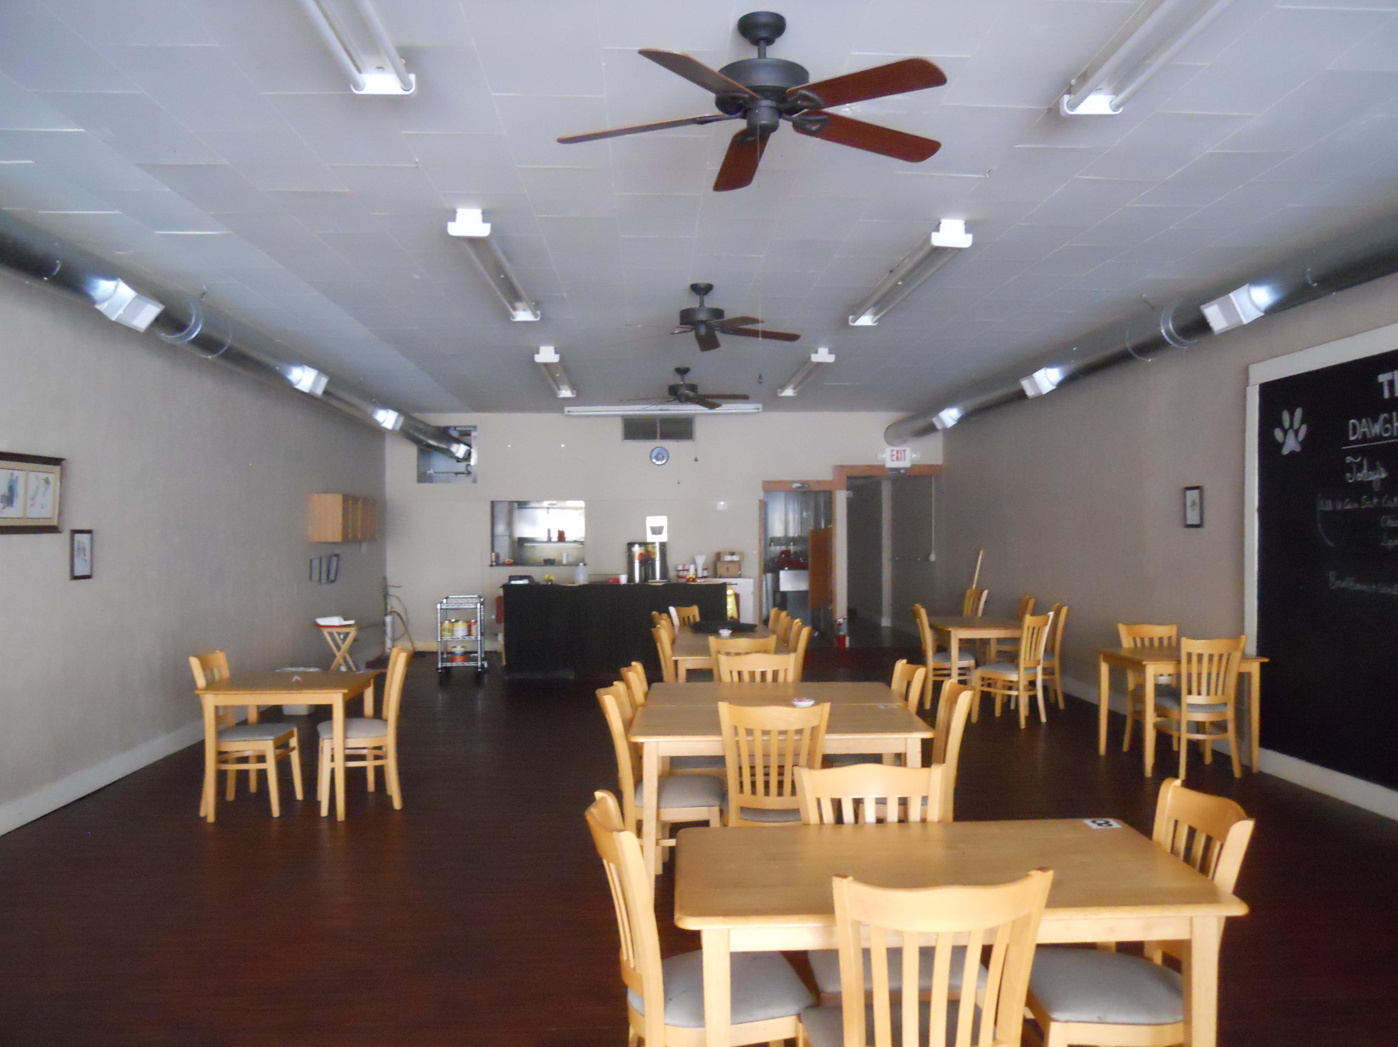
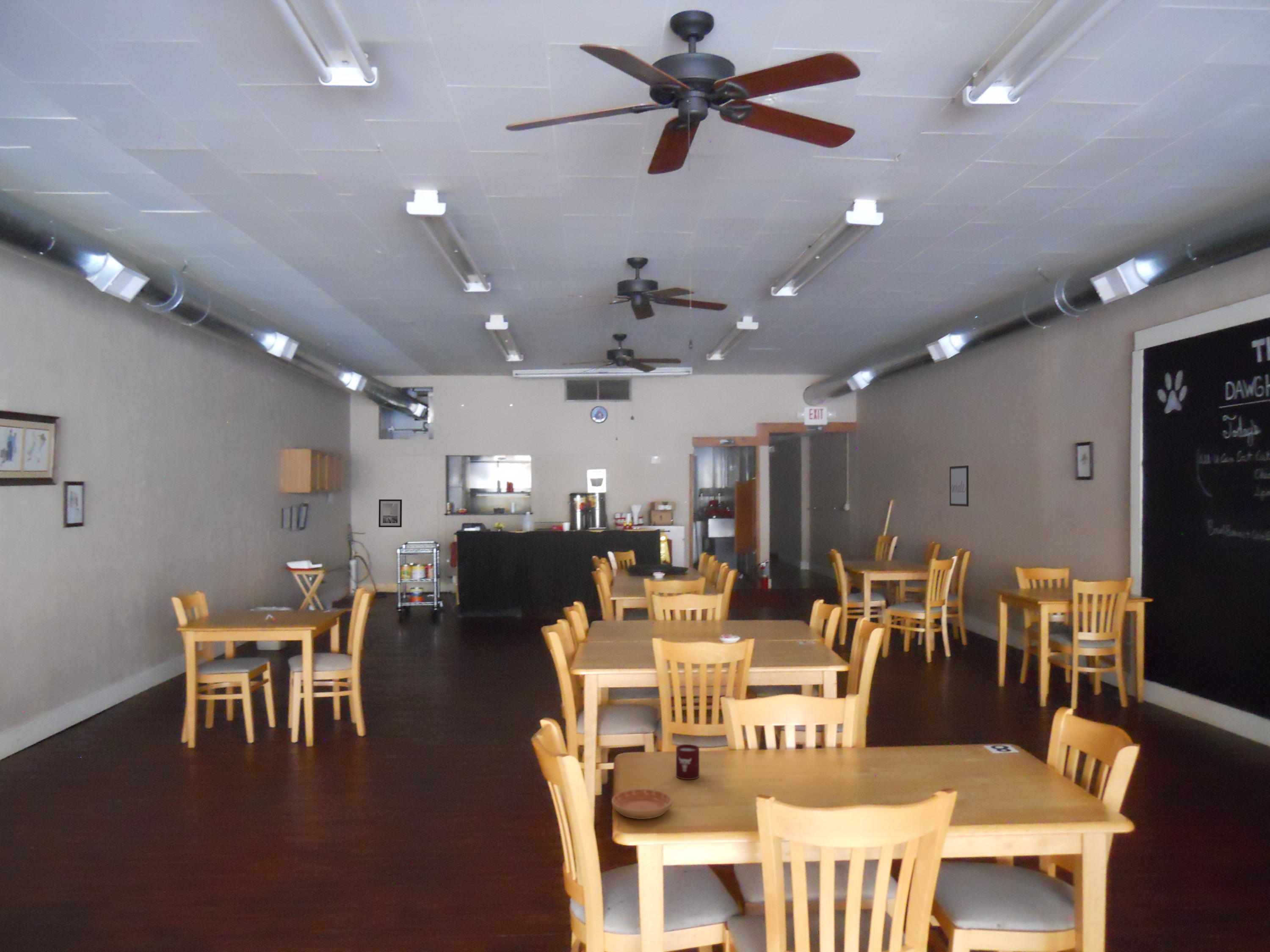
+ wall art (959, 486)
+ saucer (642, 805)
+ cup (687, 760)
+ wall art (390, 513)
